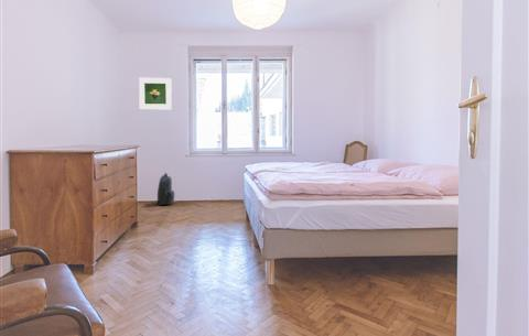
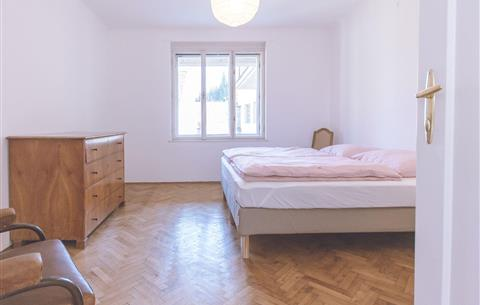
- backpack (165, 188)
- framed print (155, 94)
